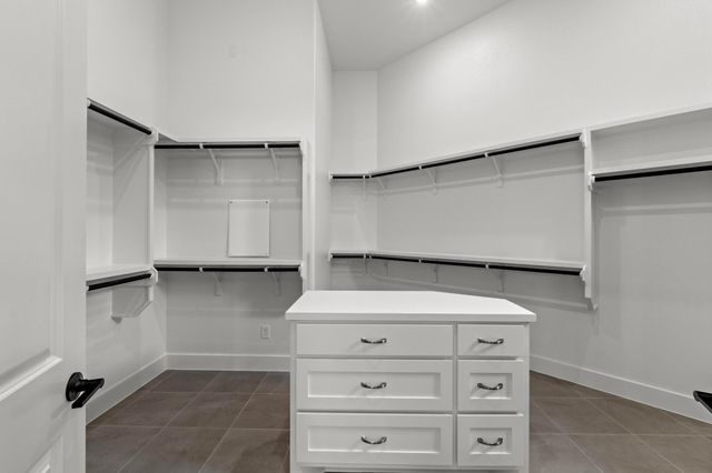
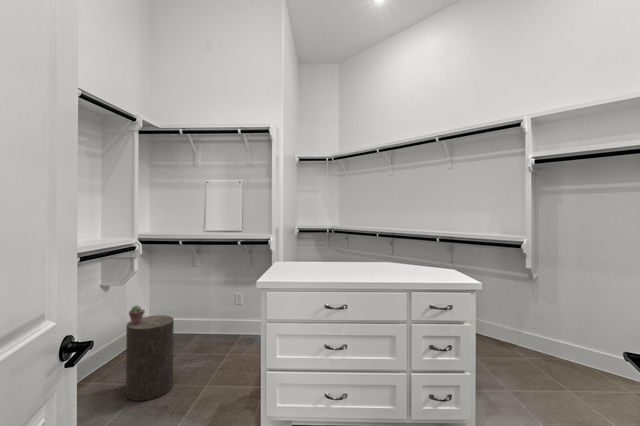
+ potted succulent (136, 314)
+ stool (150, 355)
